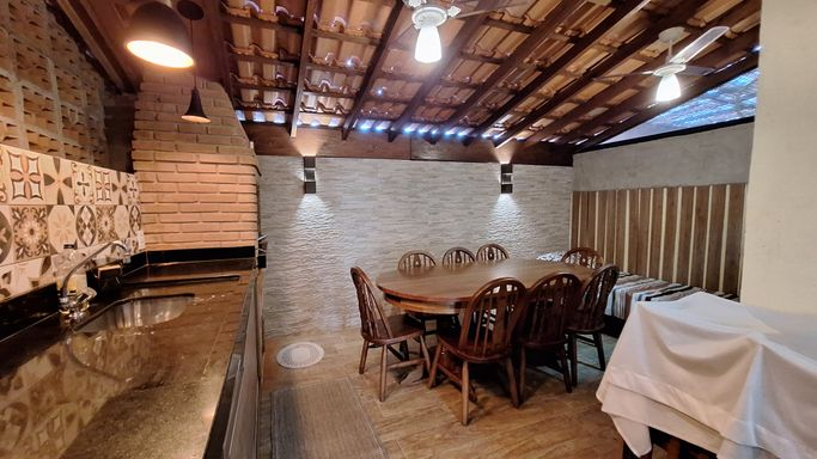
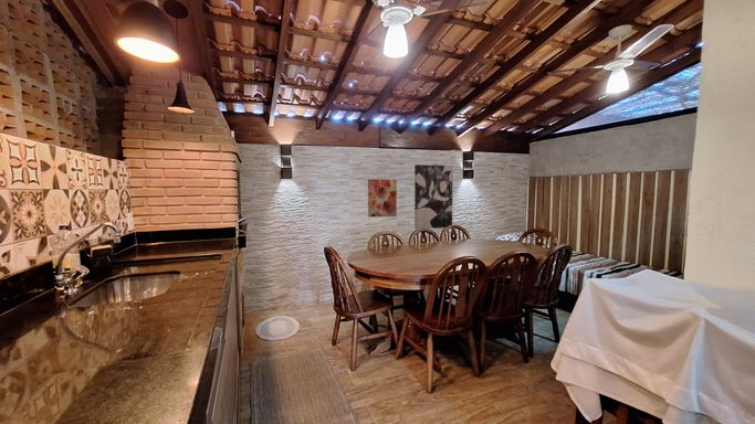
+ wall art (382, 198)
+ wall art (433, 197)
